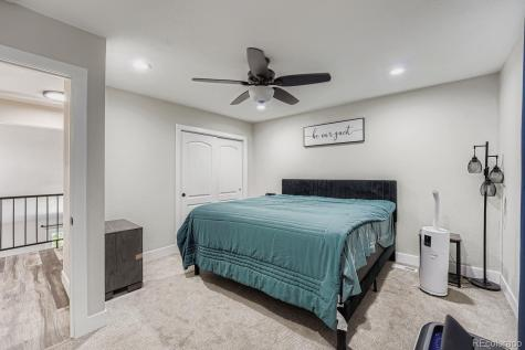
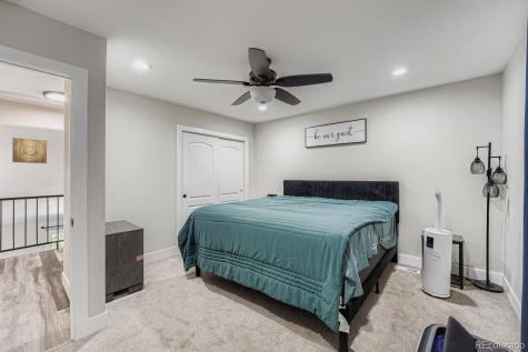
+ wall art (30, 150)
